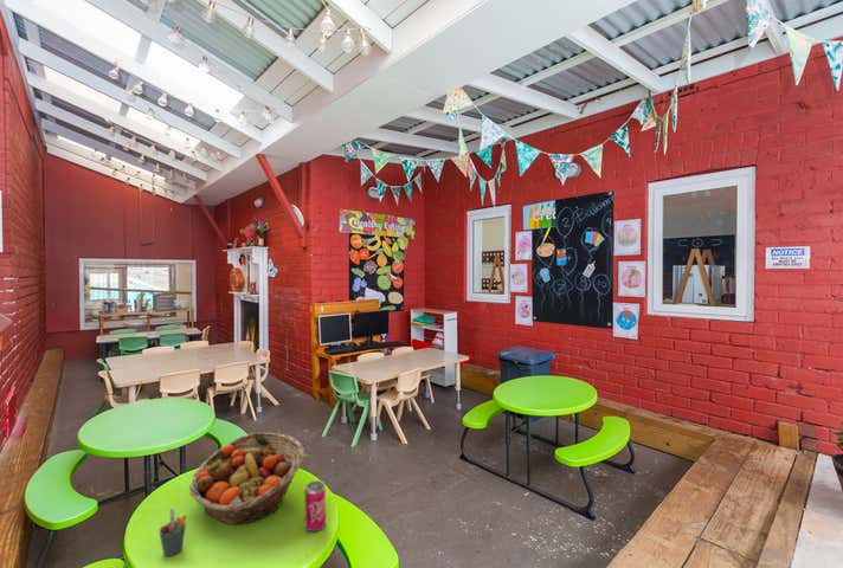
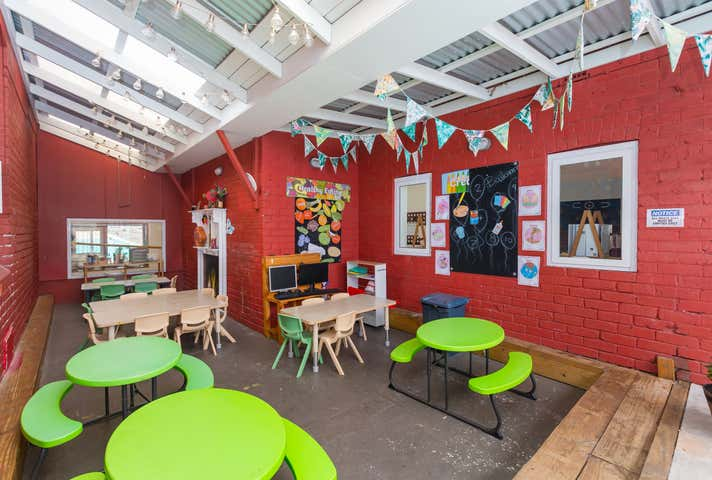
- beverage can (315, 505)
- pen holder (173, 532)
- fruit basket (249, 475)
